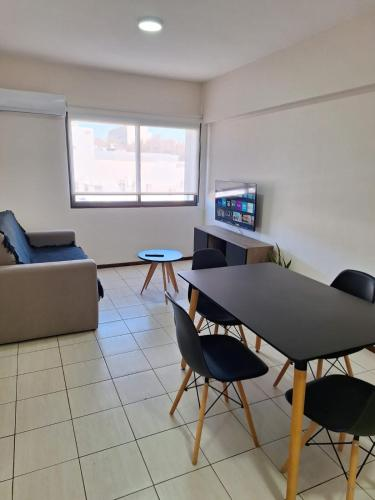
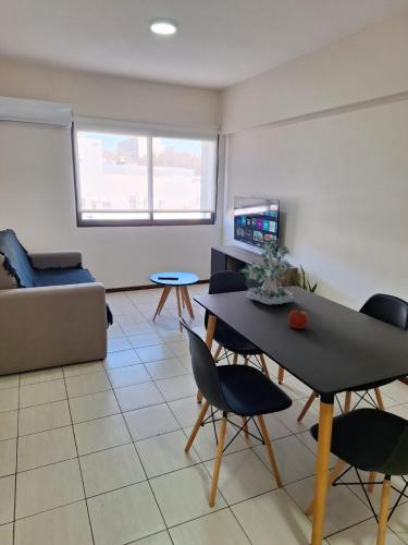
+ plant (271, 270)
+ apple (298, 318)
